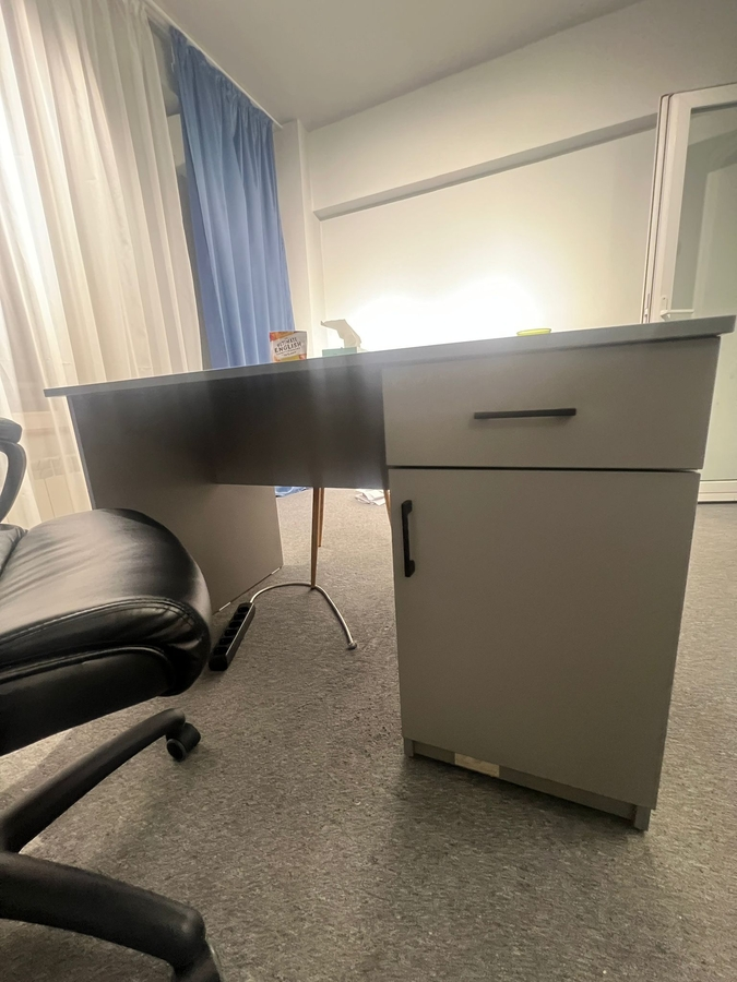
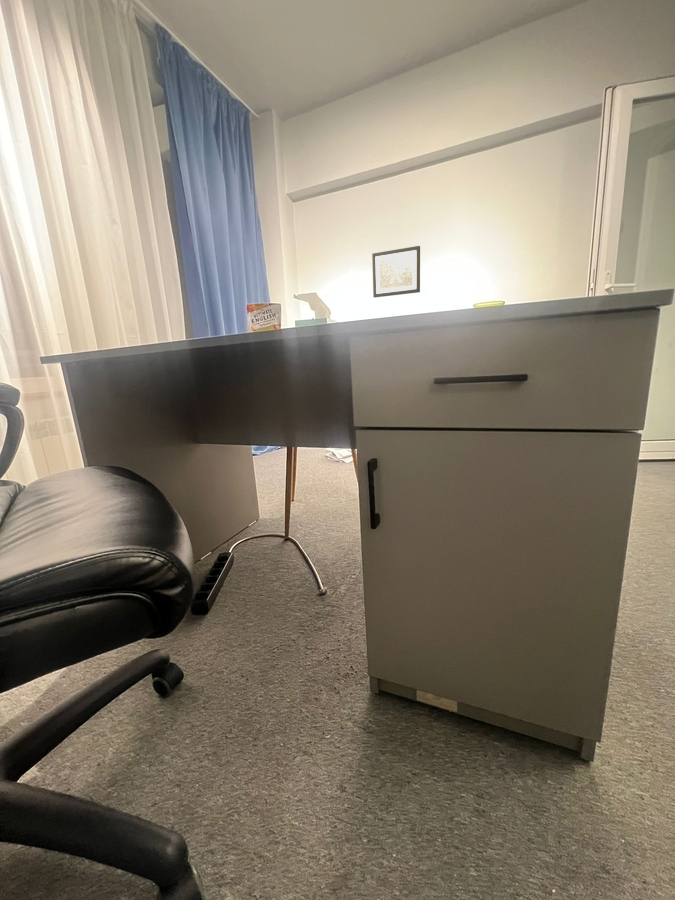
+ wall art (395, 272)
